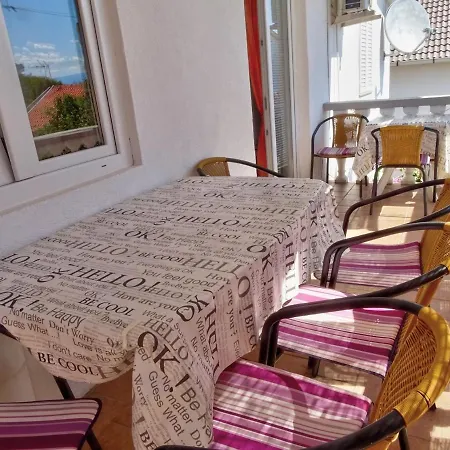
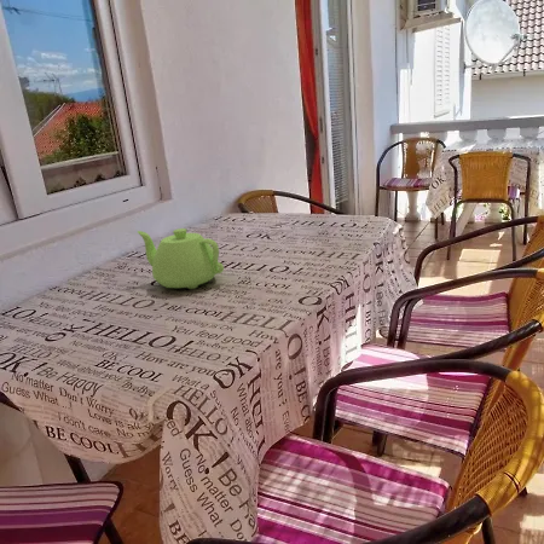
+ teapot (180, 256)
